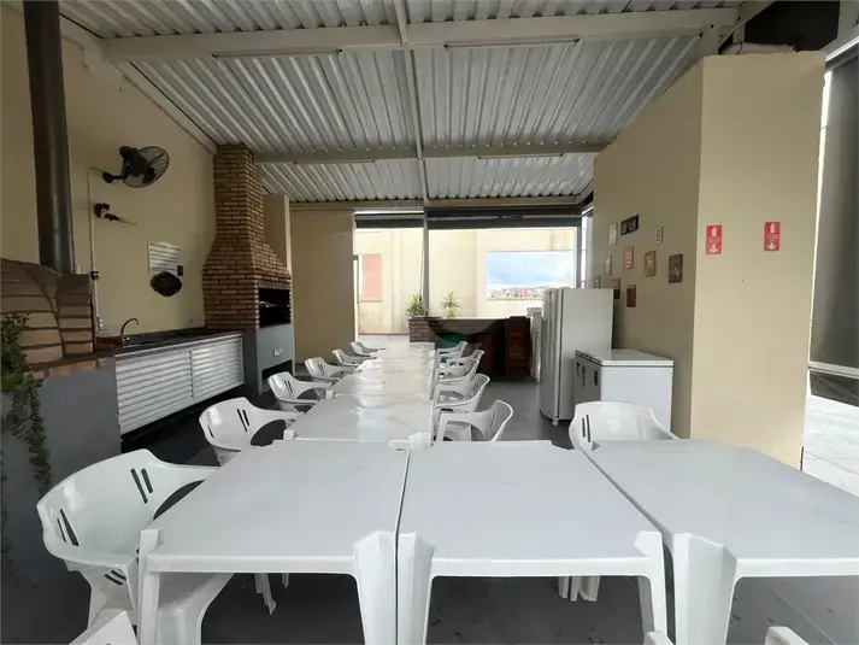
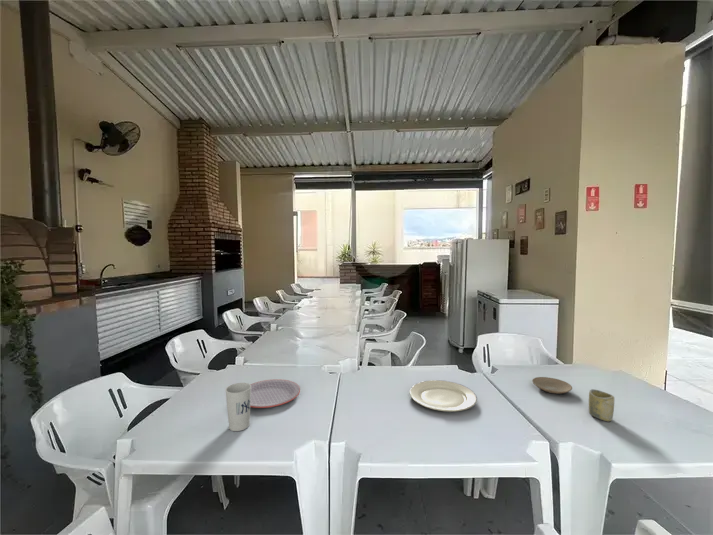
+ cup (601, 405)
+ cup (238, 406)
+ chinaware (442, 396)
+ plate (551, 386)
+ plate (269, 394)
